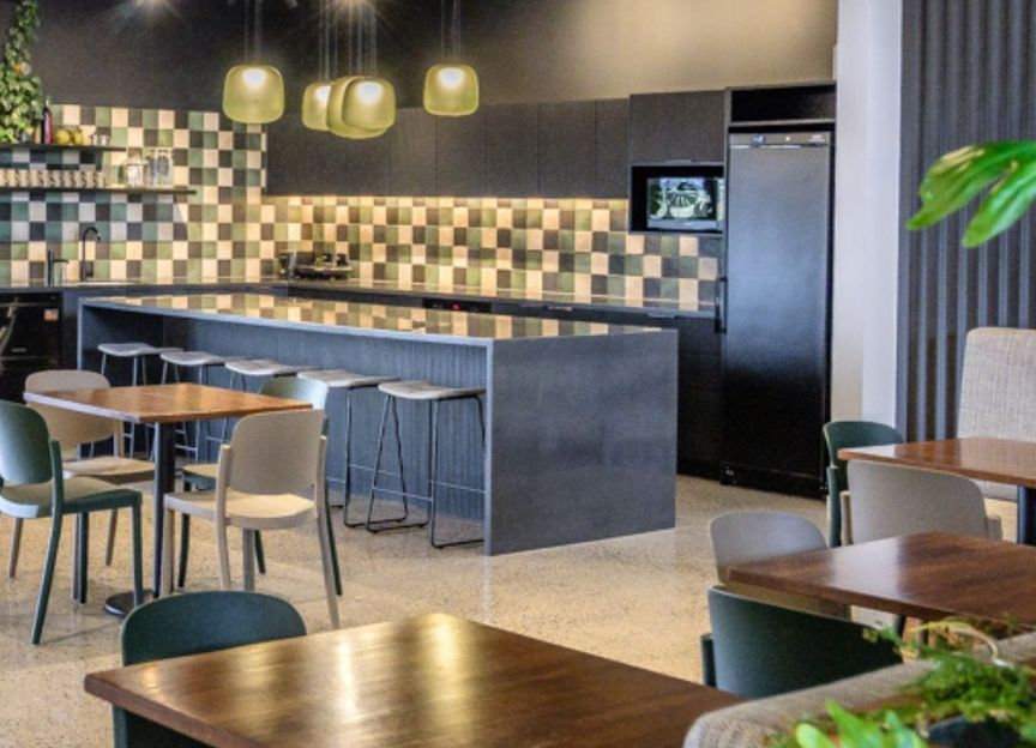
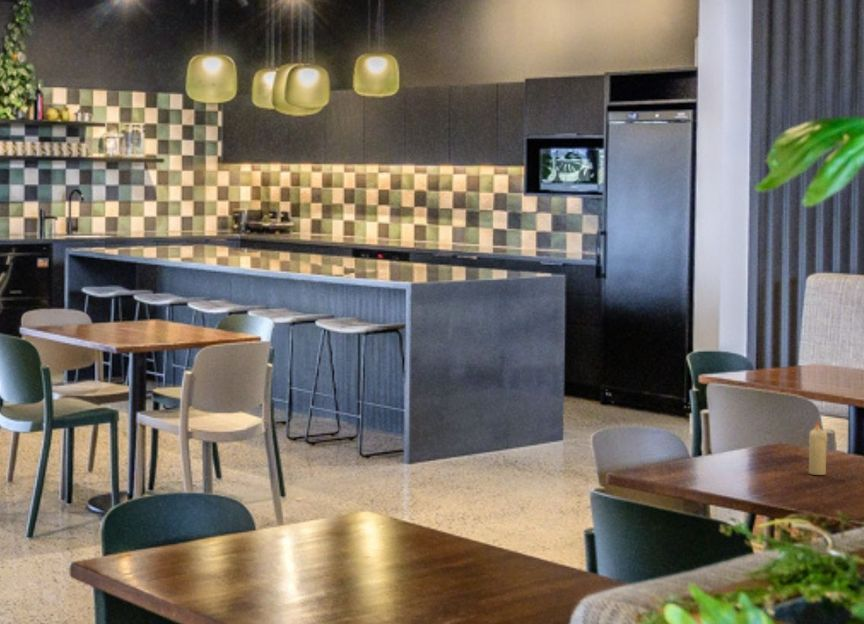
+ candle (818, 447)
